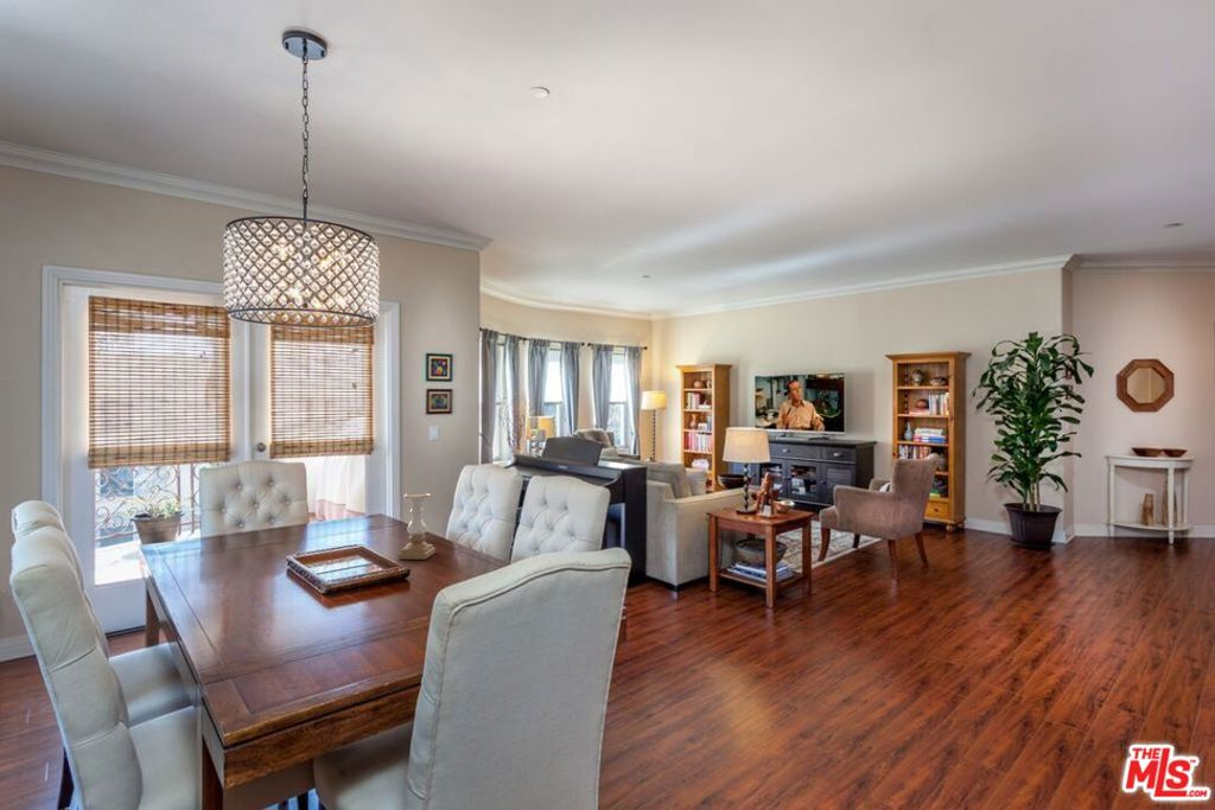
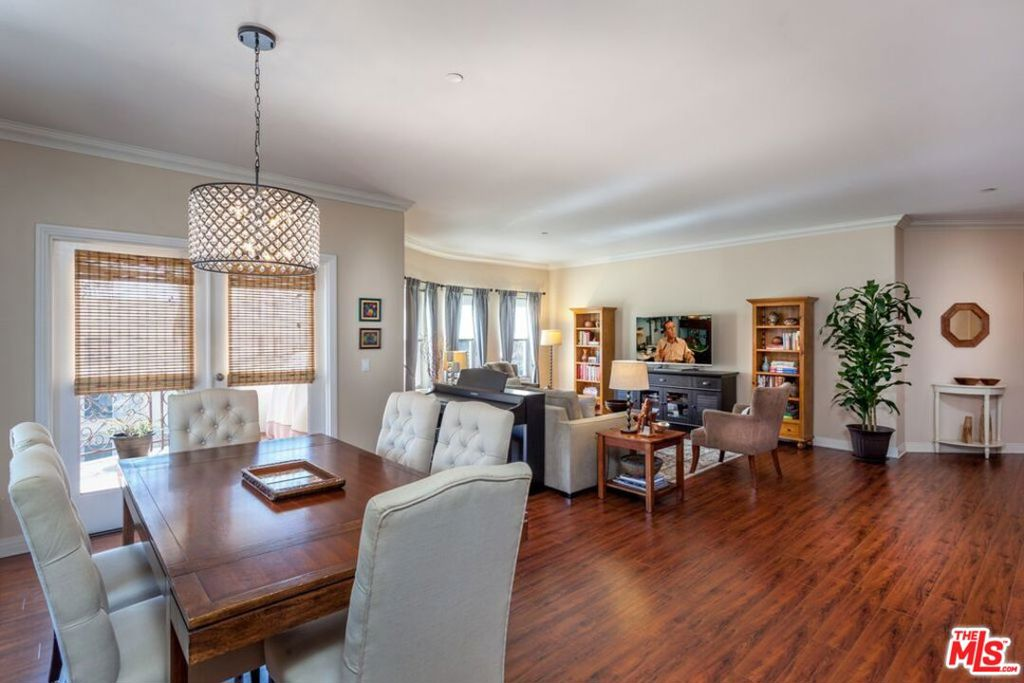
- candle holder (416, 524)
